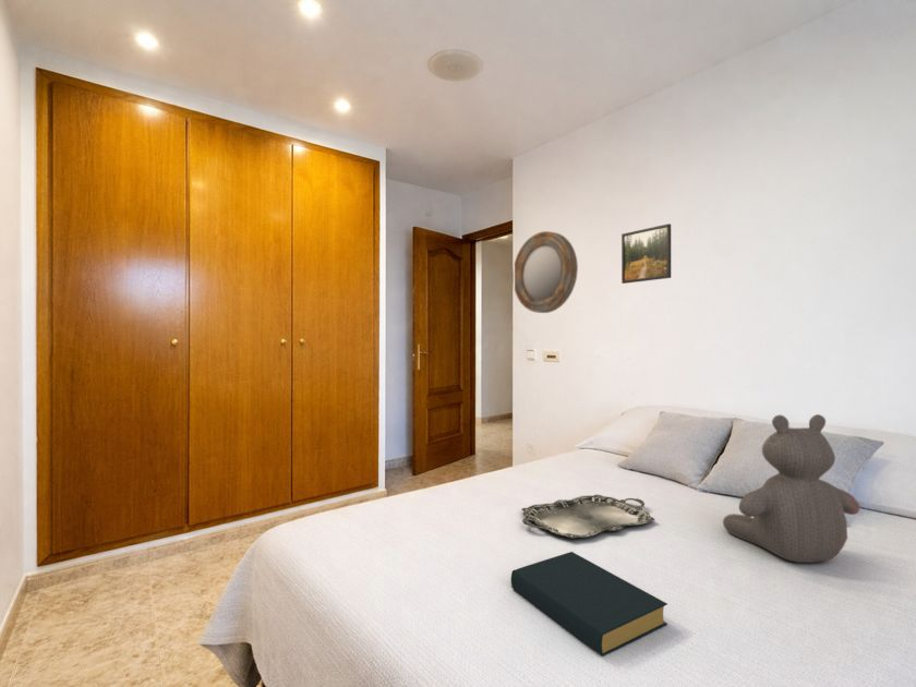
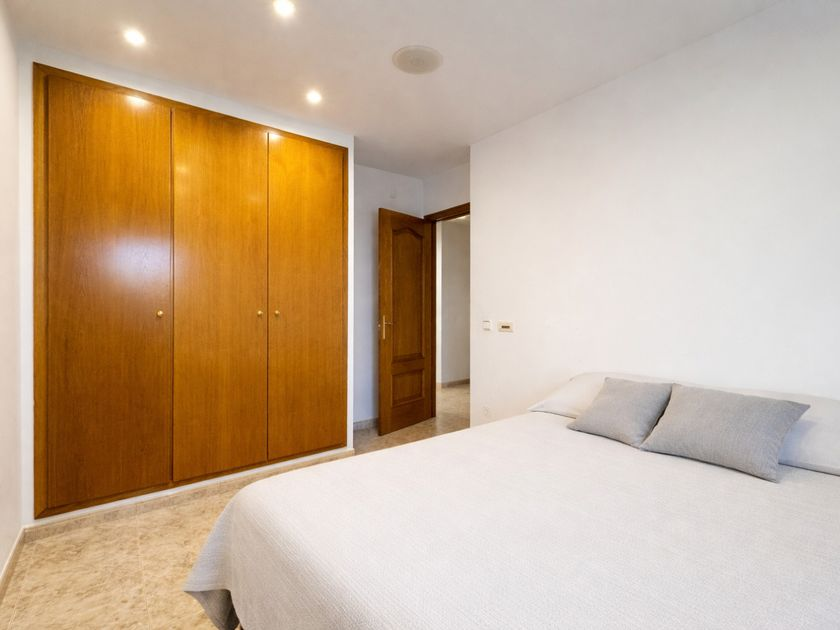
- home mirror (542, 273)
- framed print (644, 254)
- serving tray (586, 514)
- teddy bear (782, 480)
- hardback book (583, 595)
